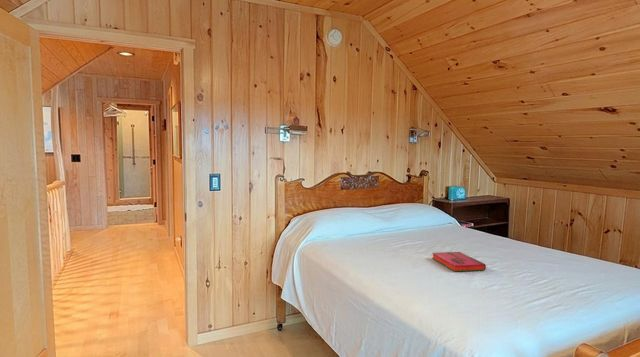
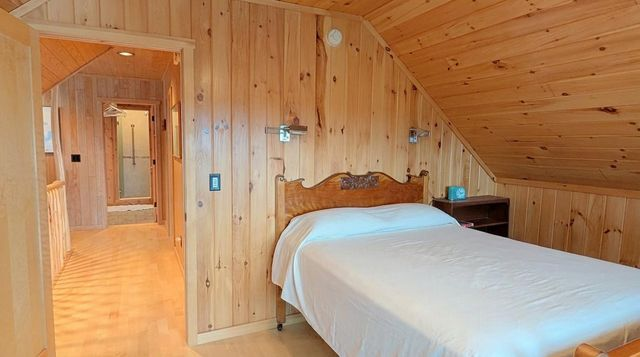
- hardback book (457, 260)
